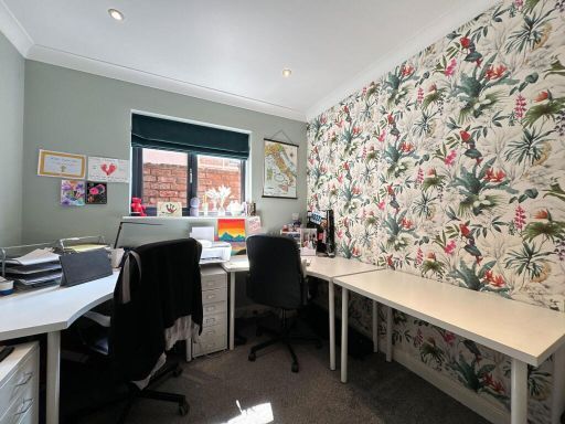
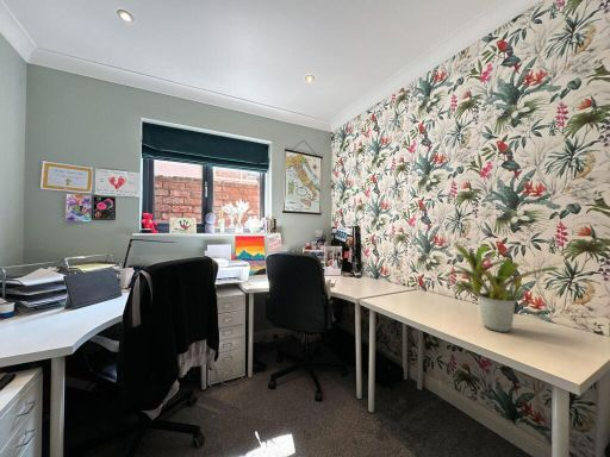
+ potted plant (485, 284)
